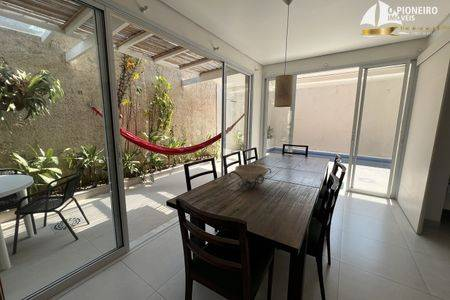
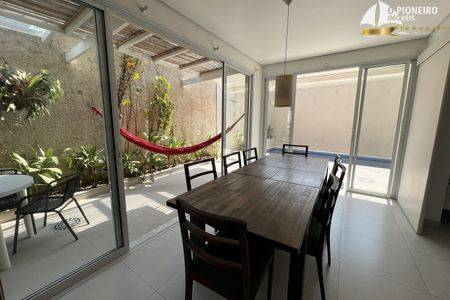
- decorative bowl (250, 178)
